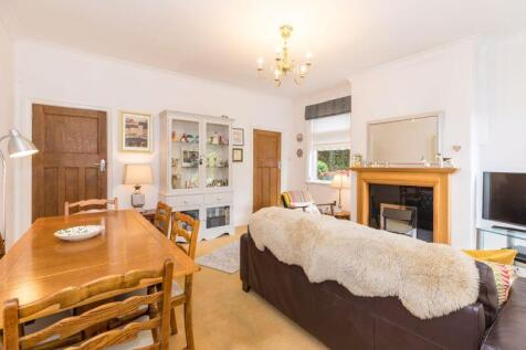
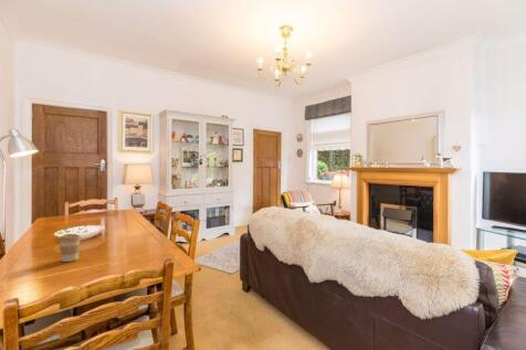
+ coffee cup (70, 246)
